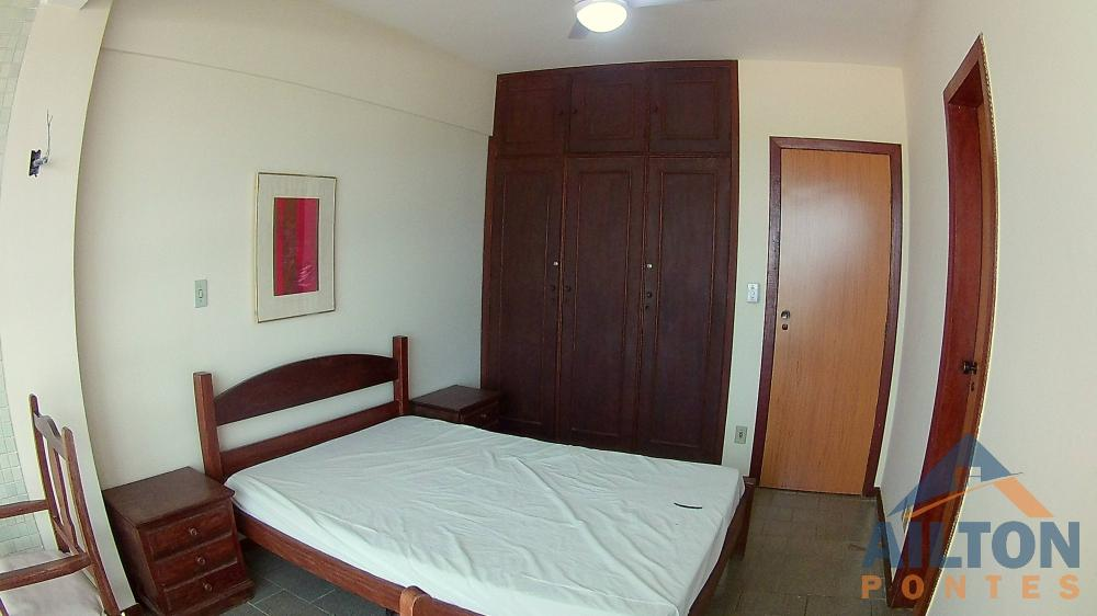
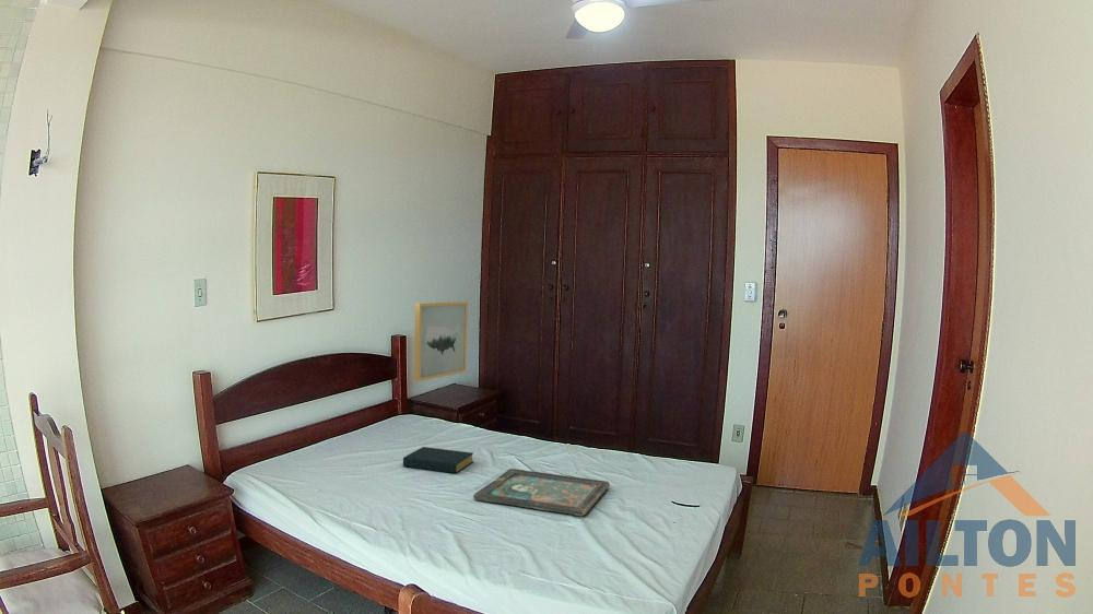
+ decorative tray (543, 489)
+ wall art (442, 339)
+ hardback book (438, 459)
